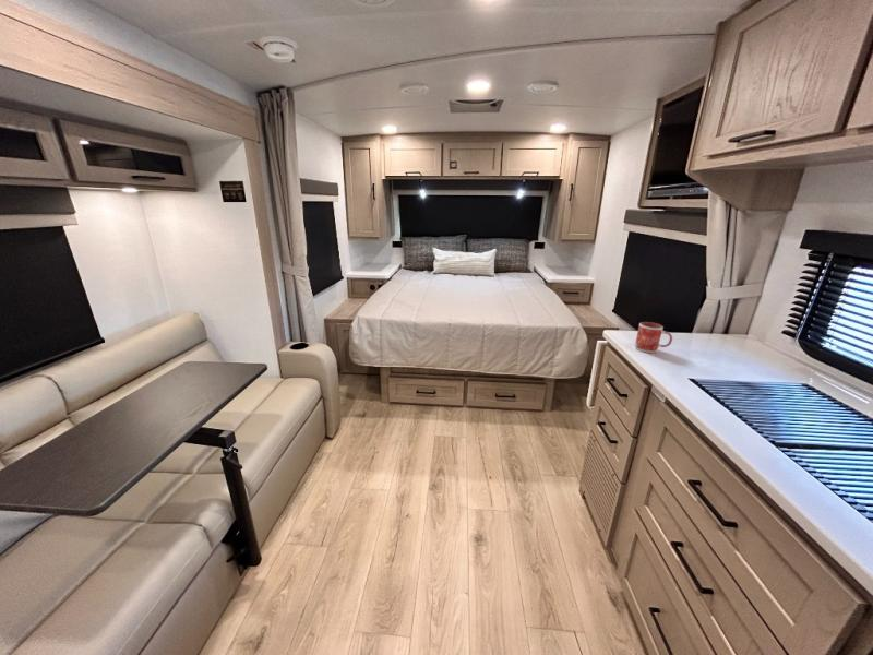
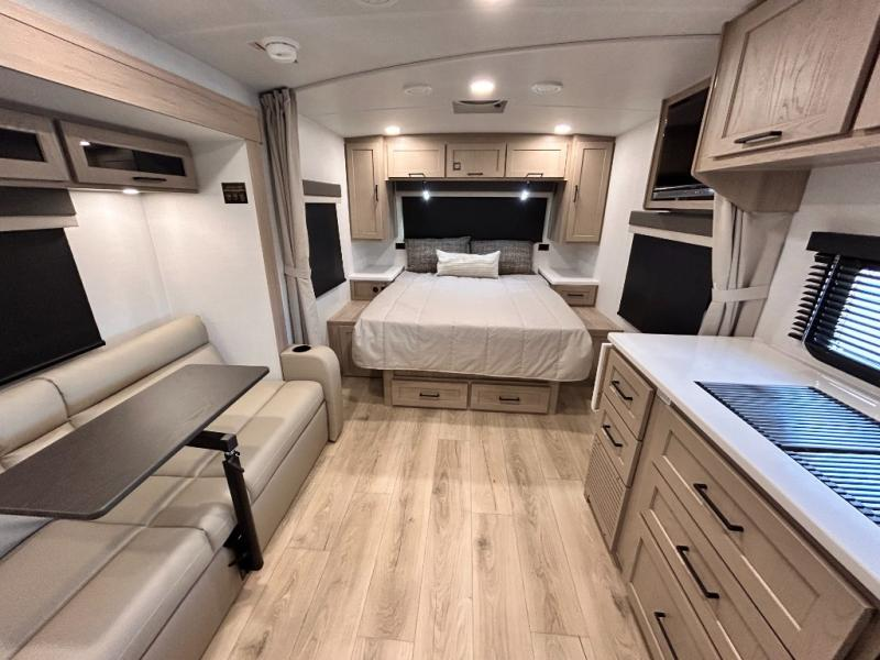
- mug (654, 337)
